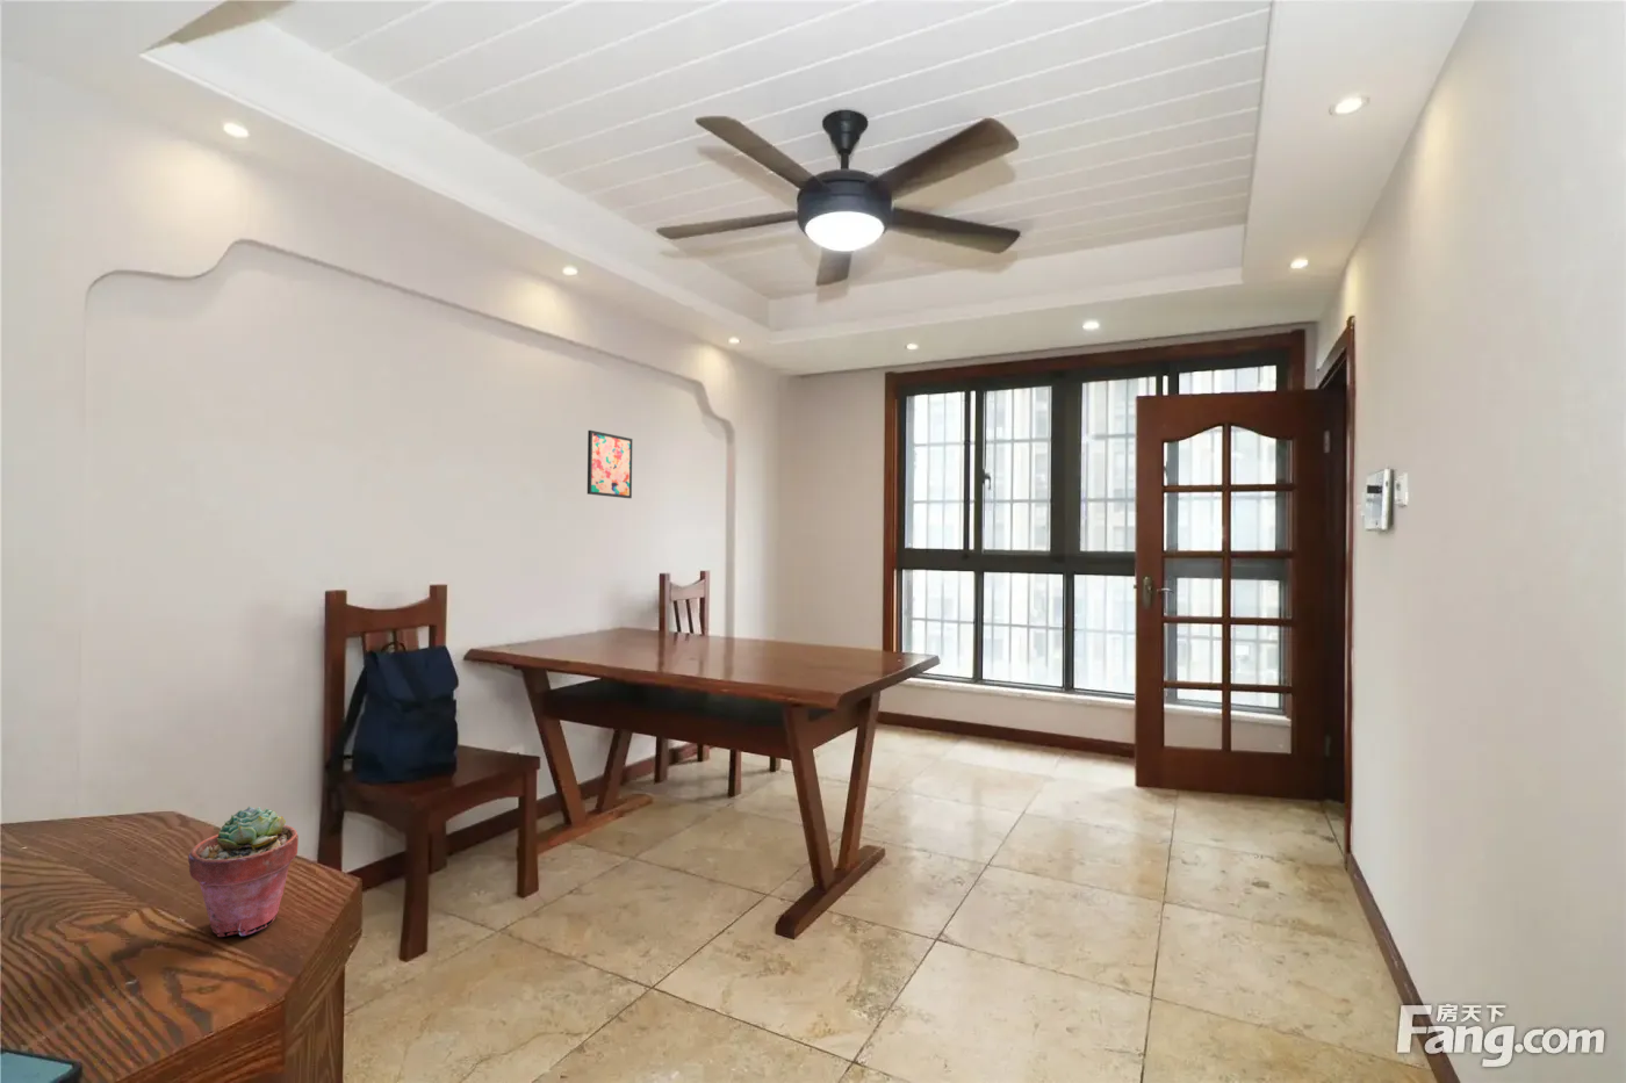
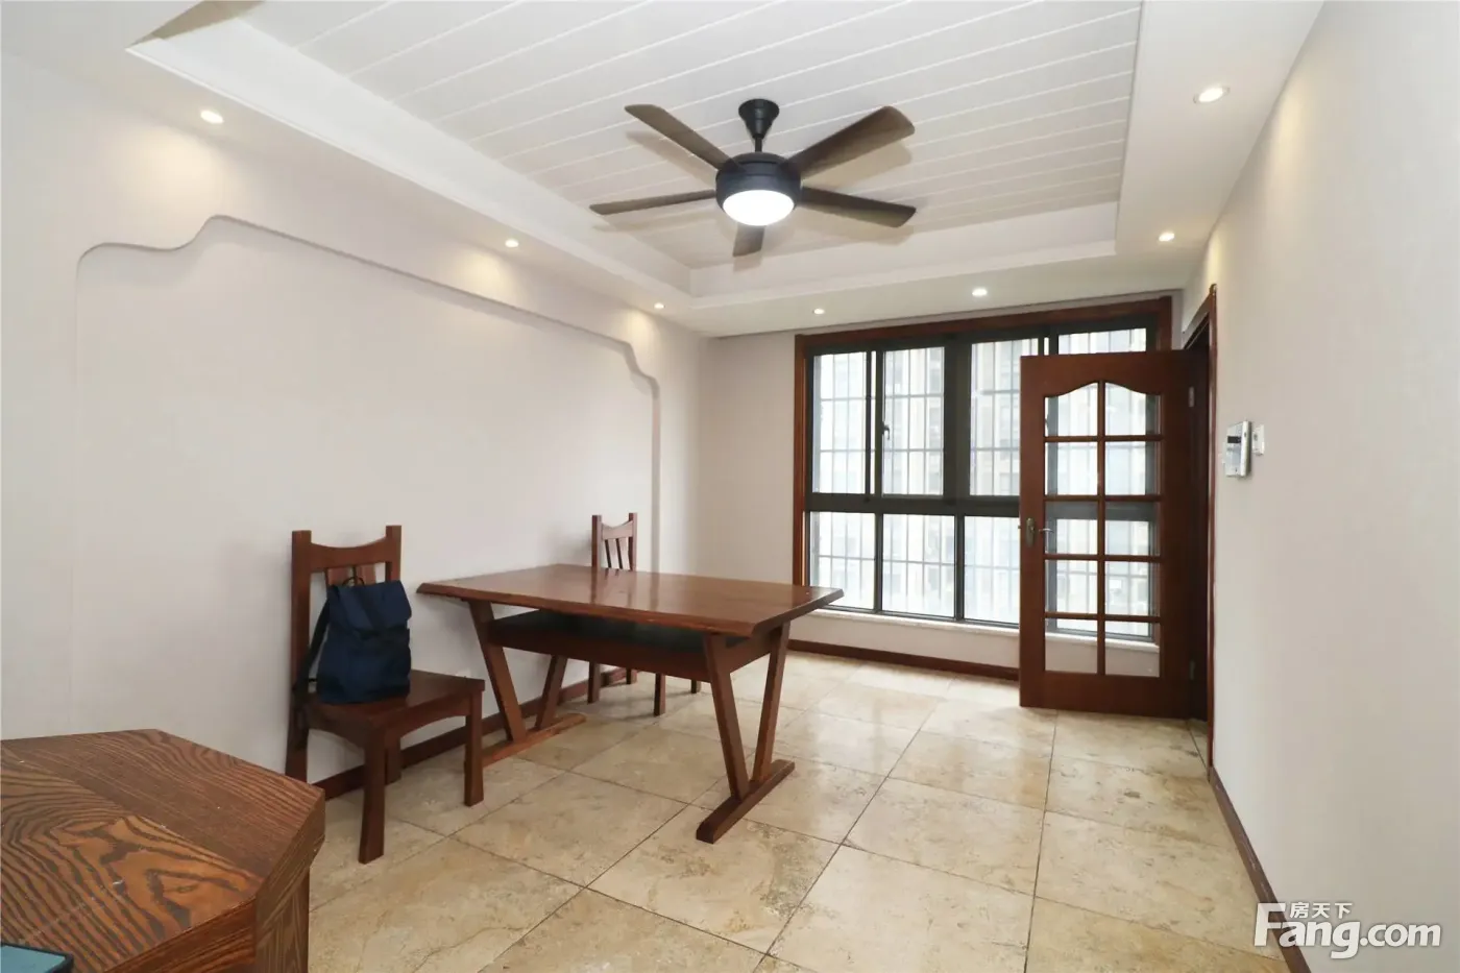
- potted succulent (245, 864)
- wall art (609, 465)
